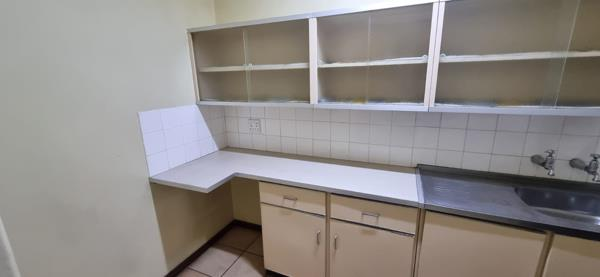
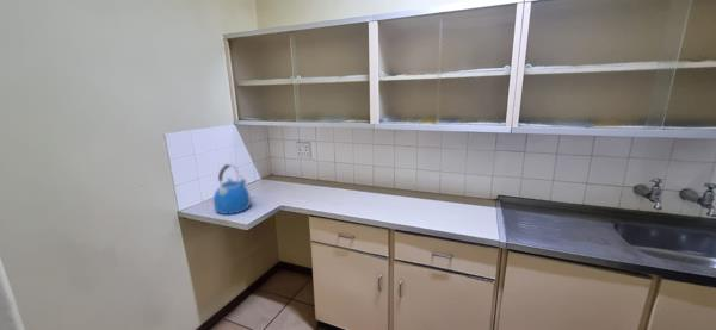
+ kettle (233, 185)
